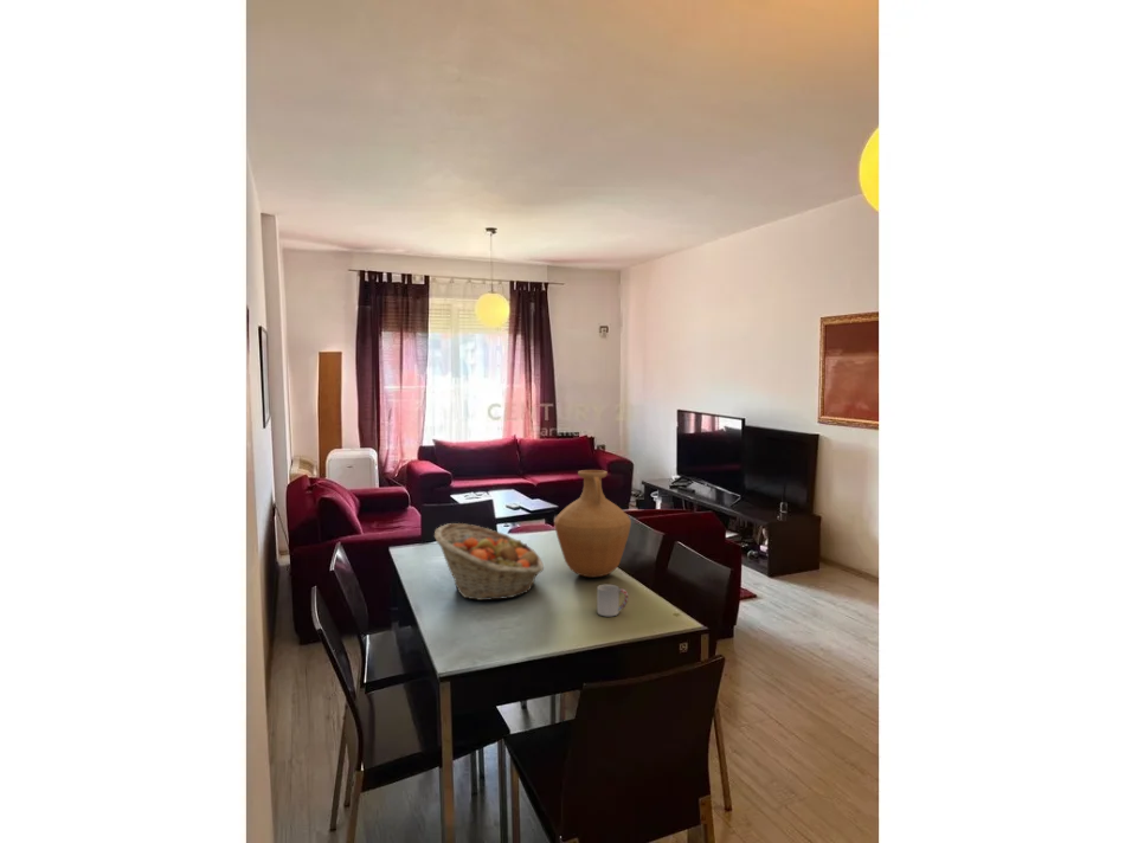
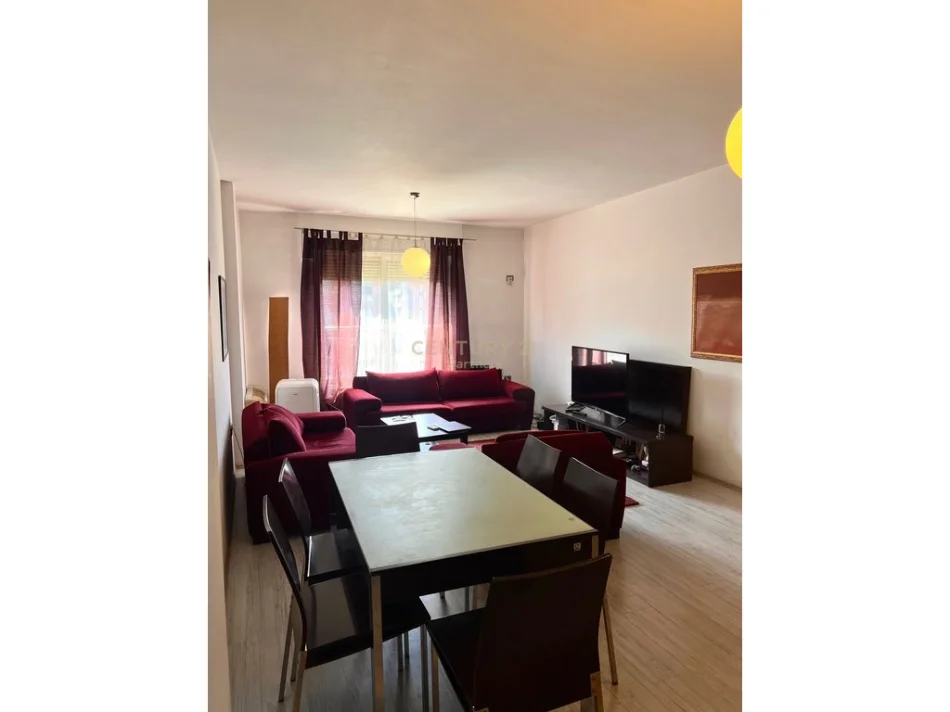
- cup (612, 599)
- fruit basket (489, 556)
- vase (592, 522)
